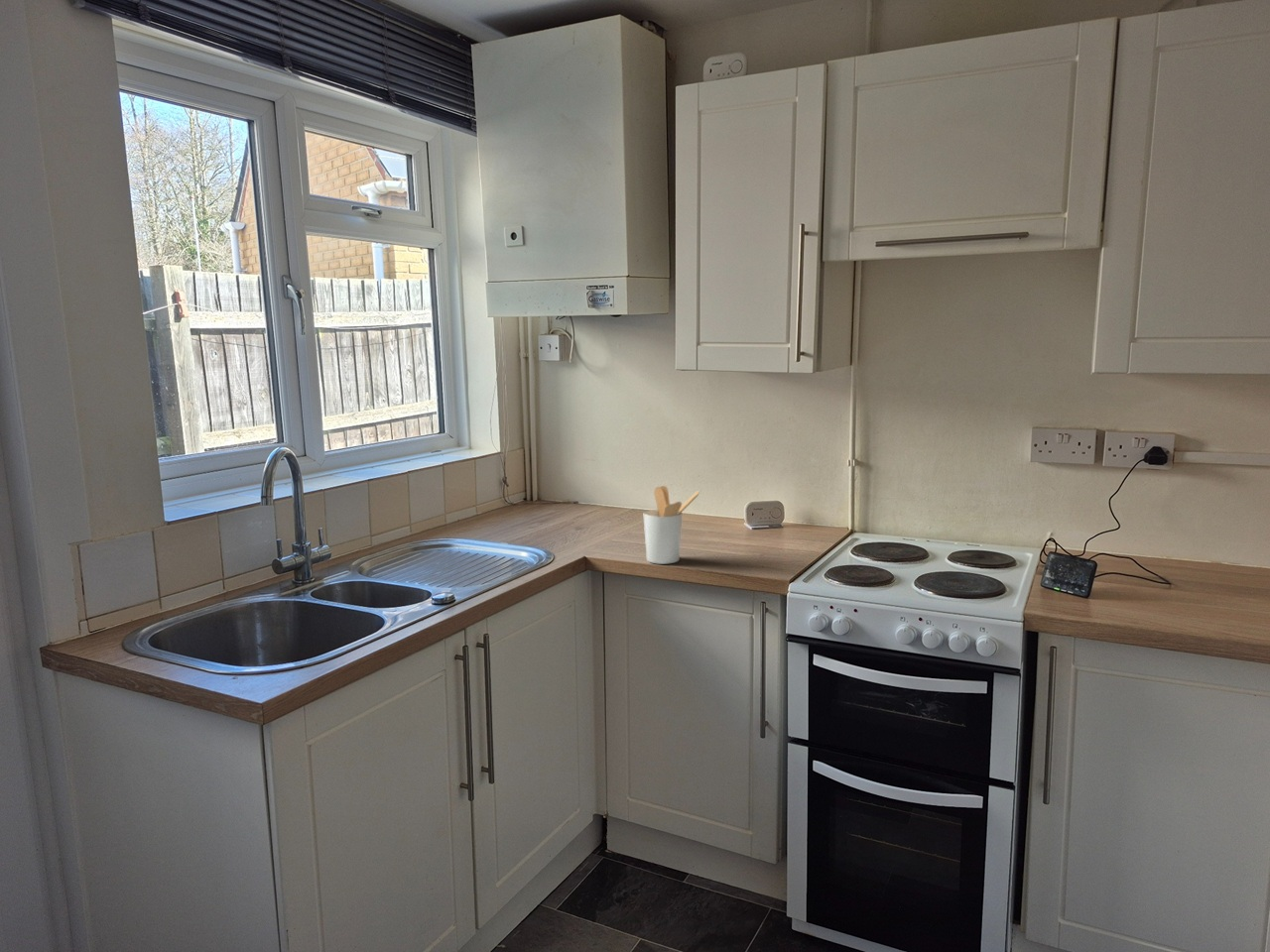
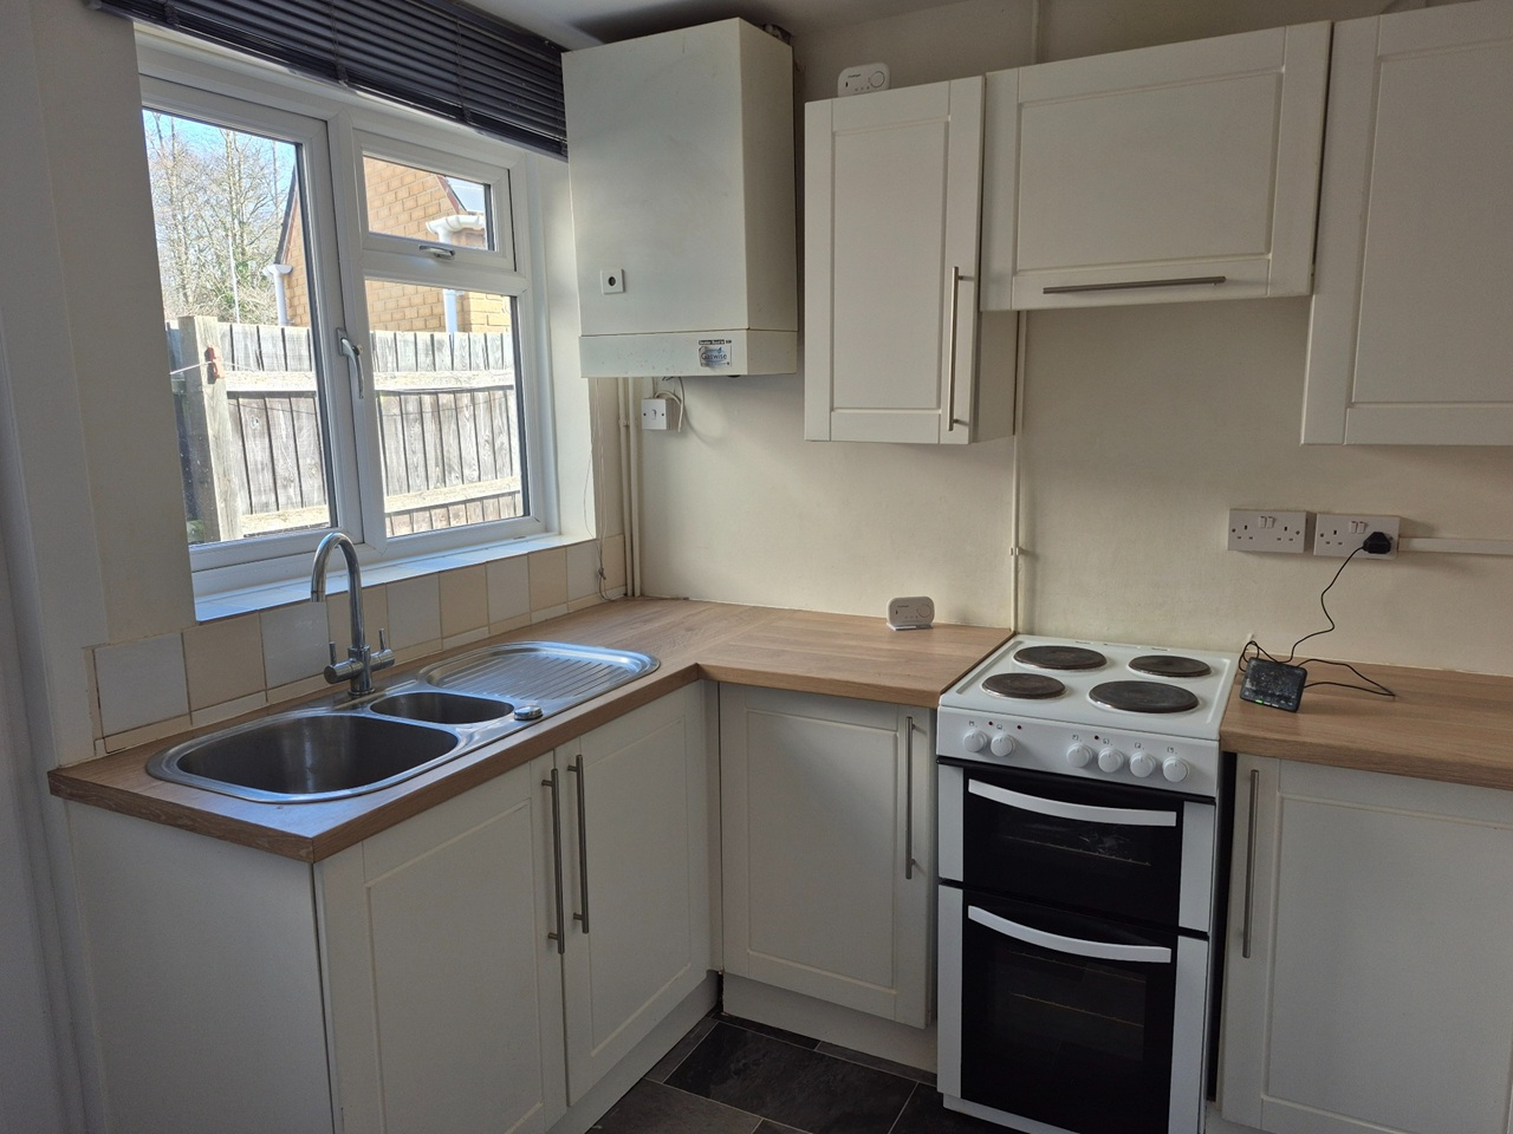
- utensil holder (673, 524)
